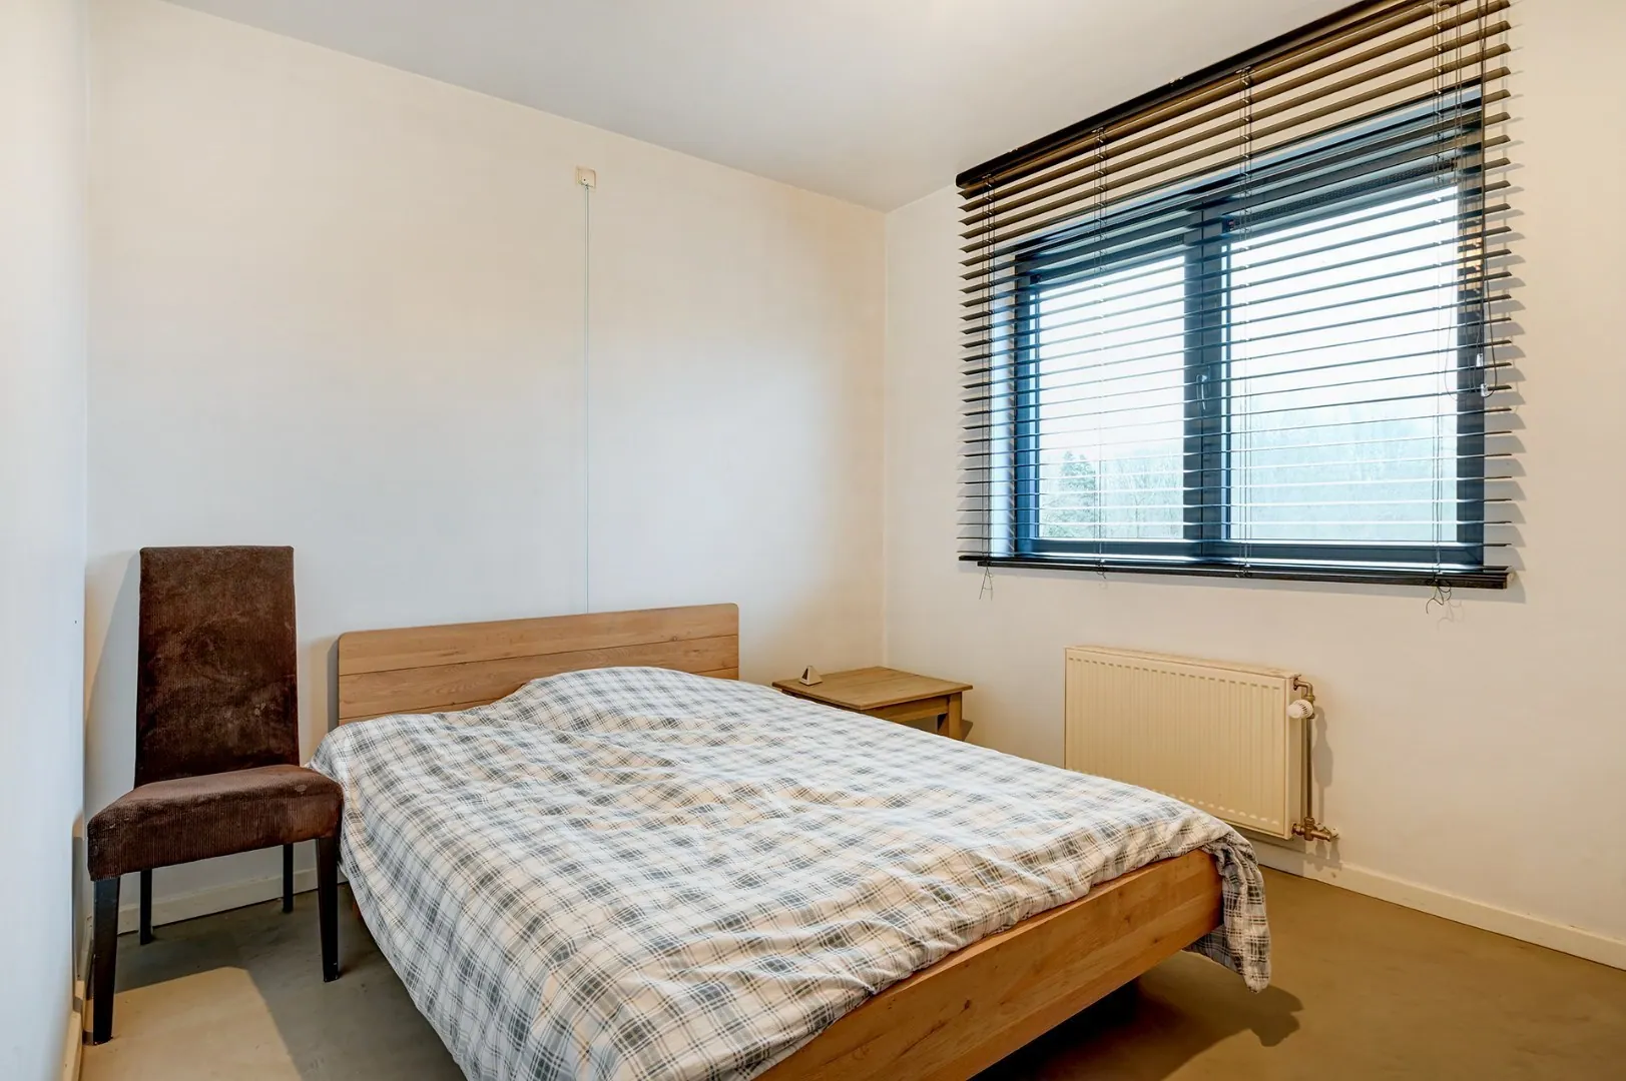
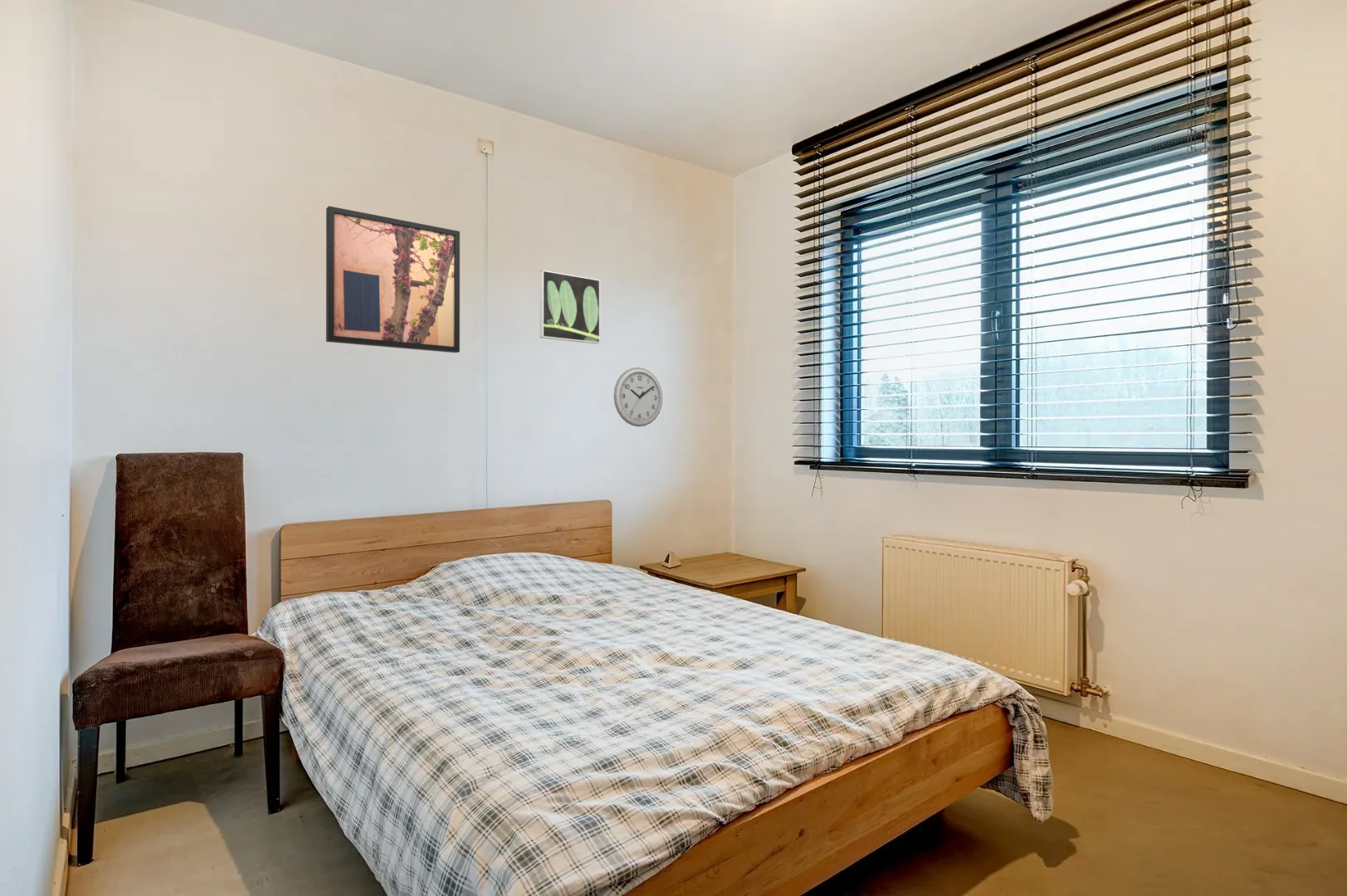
+ wall clock (639, 397)
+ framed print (570, 308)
+ wall art (396, 284)
